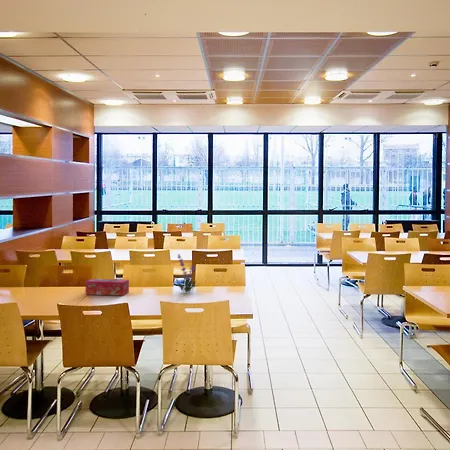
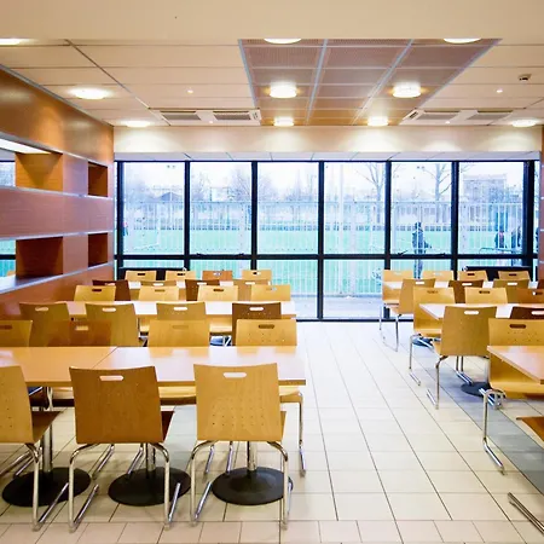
- tissue box (107, 286)
- plant (186, 272)
